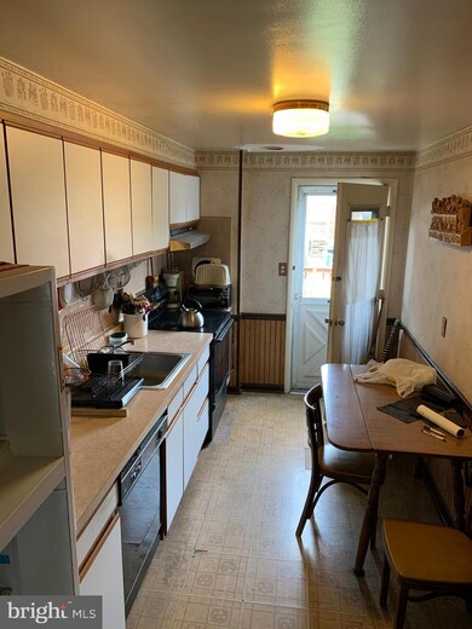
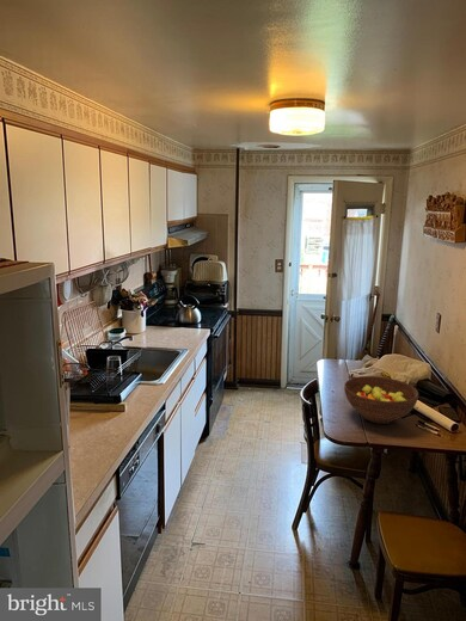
+ fruit bowl (379, 402)
